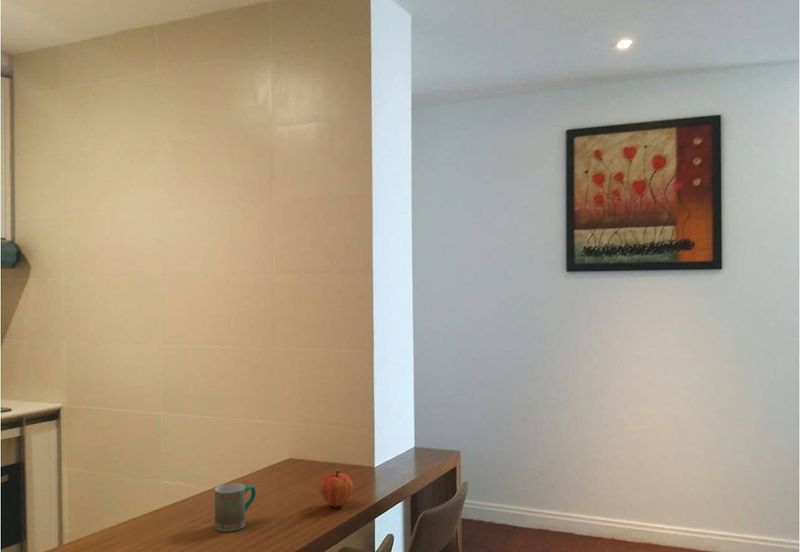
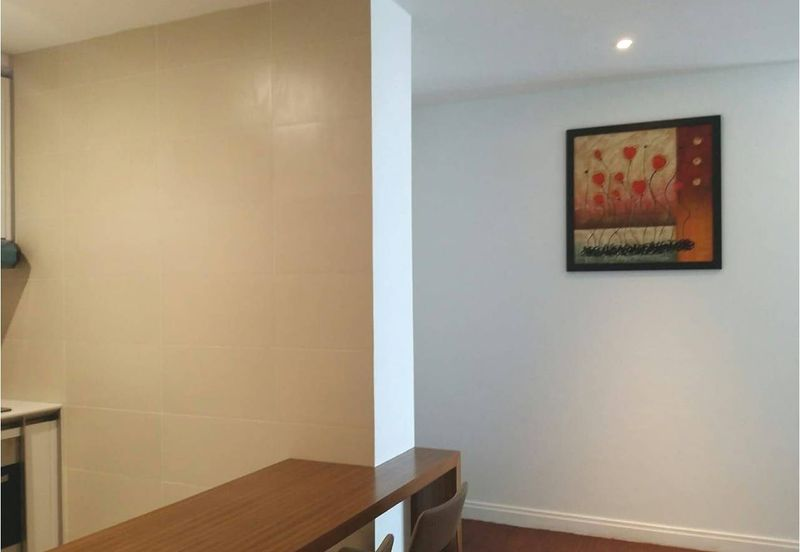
- fruit (336, 487)
- mug (236, 505)
